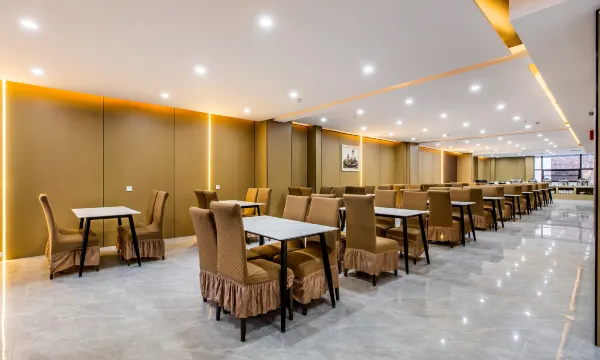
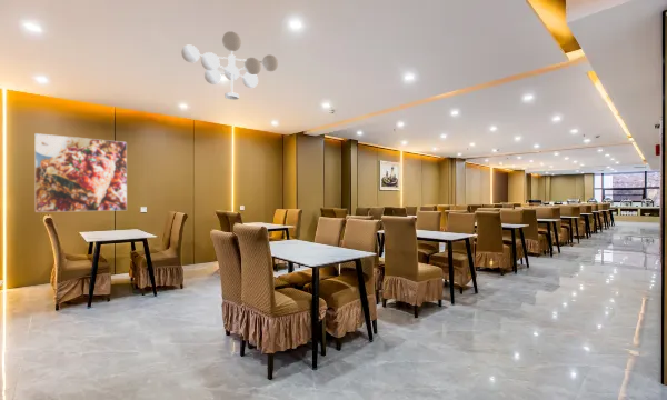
+ chandelier (231, 73)
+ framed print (83, 174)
